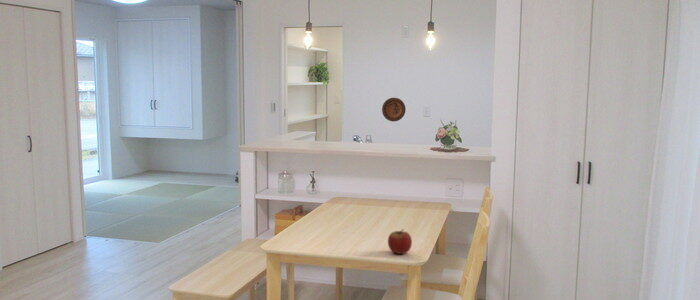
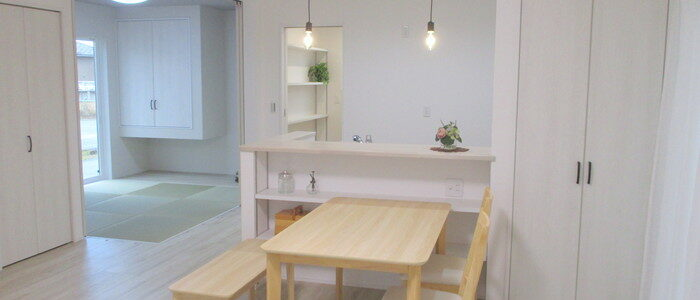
- apple (399, 240)
- decorative plate (393, 109)
